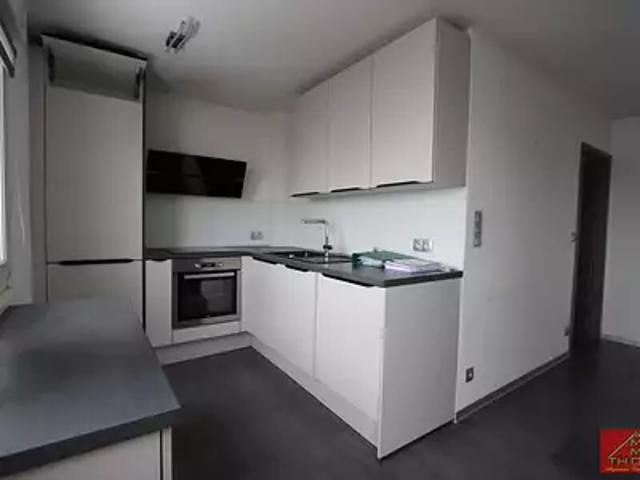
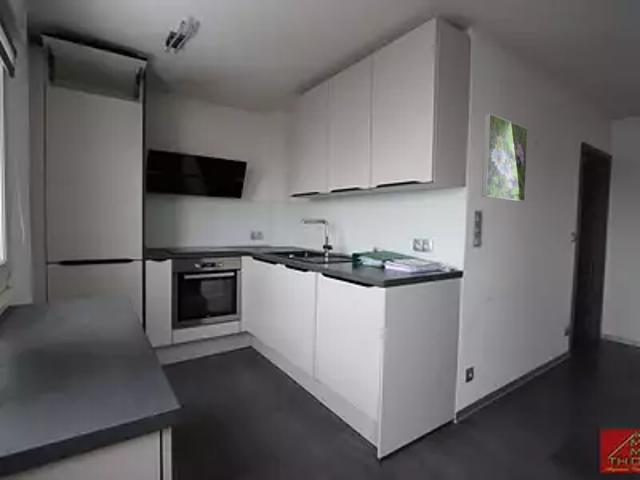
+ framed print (506, 160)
